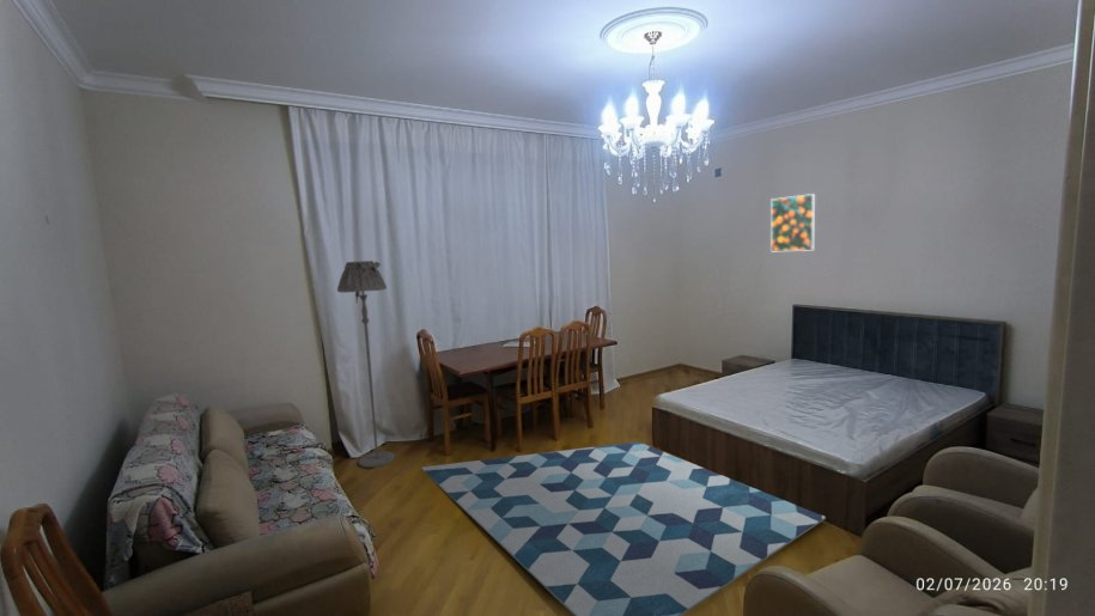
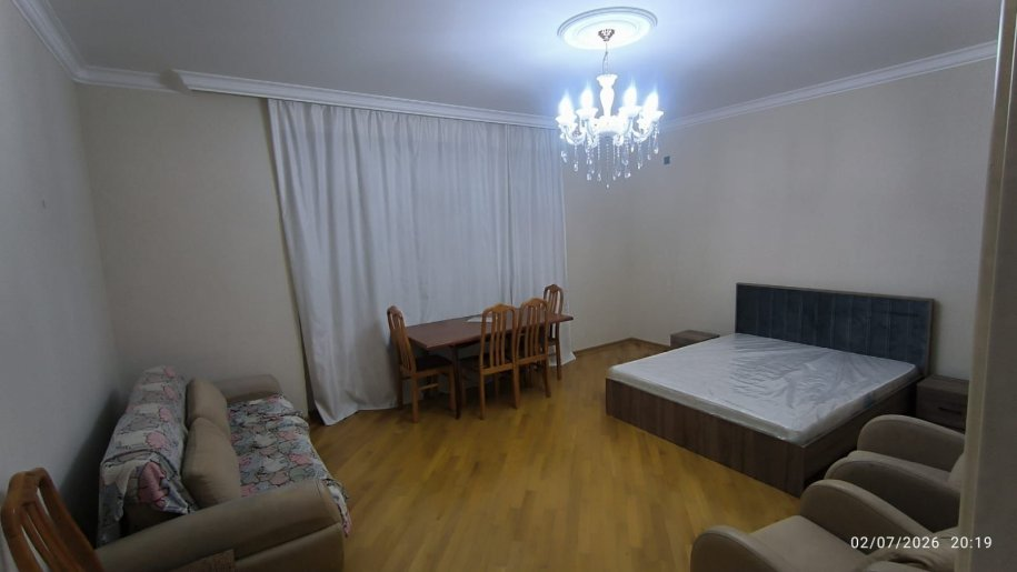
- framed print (791, 224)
- floor lamp (369, 362)
- rug (577, 480)
